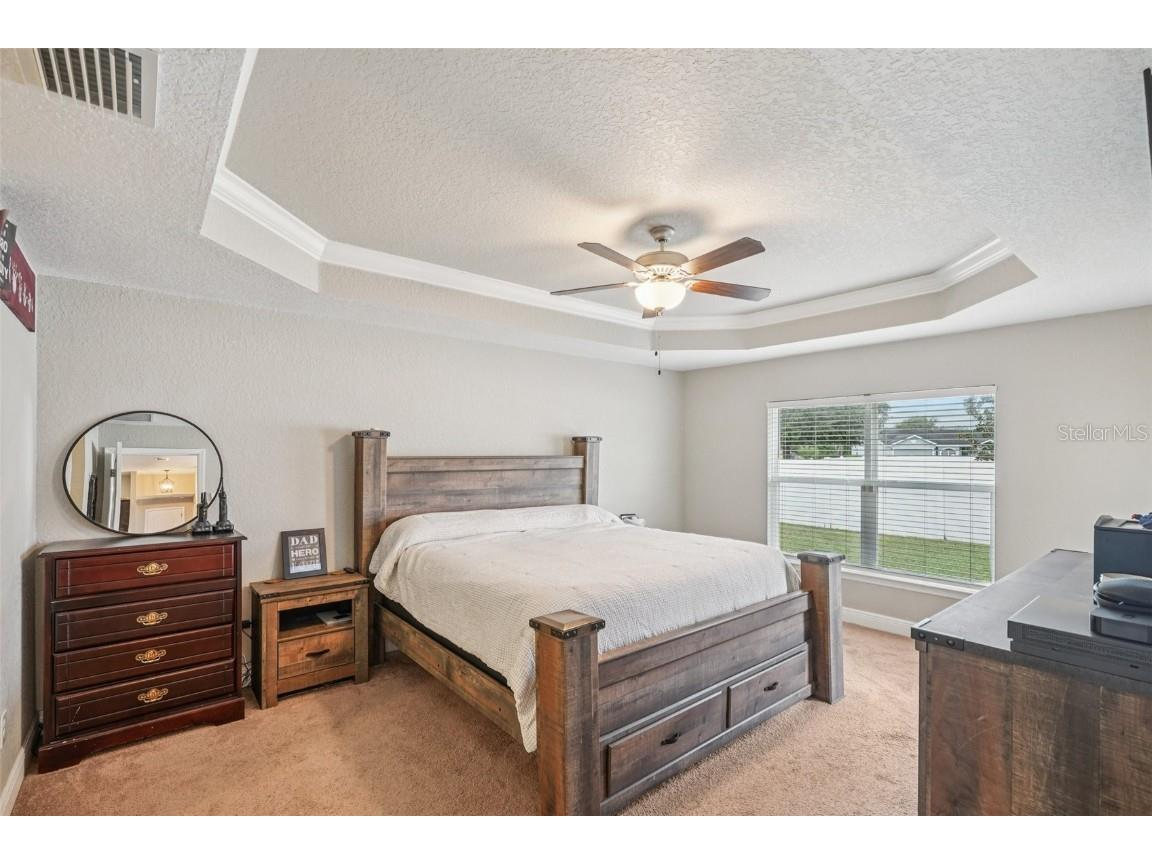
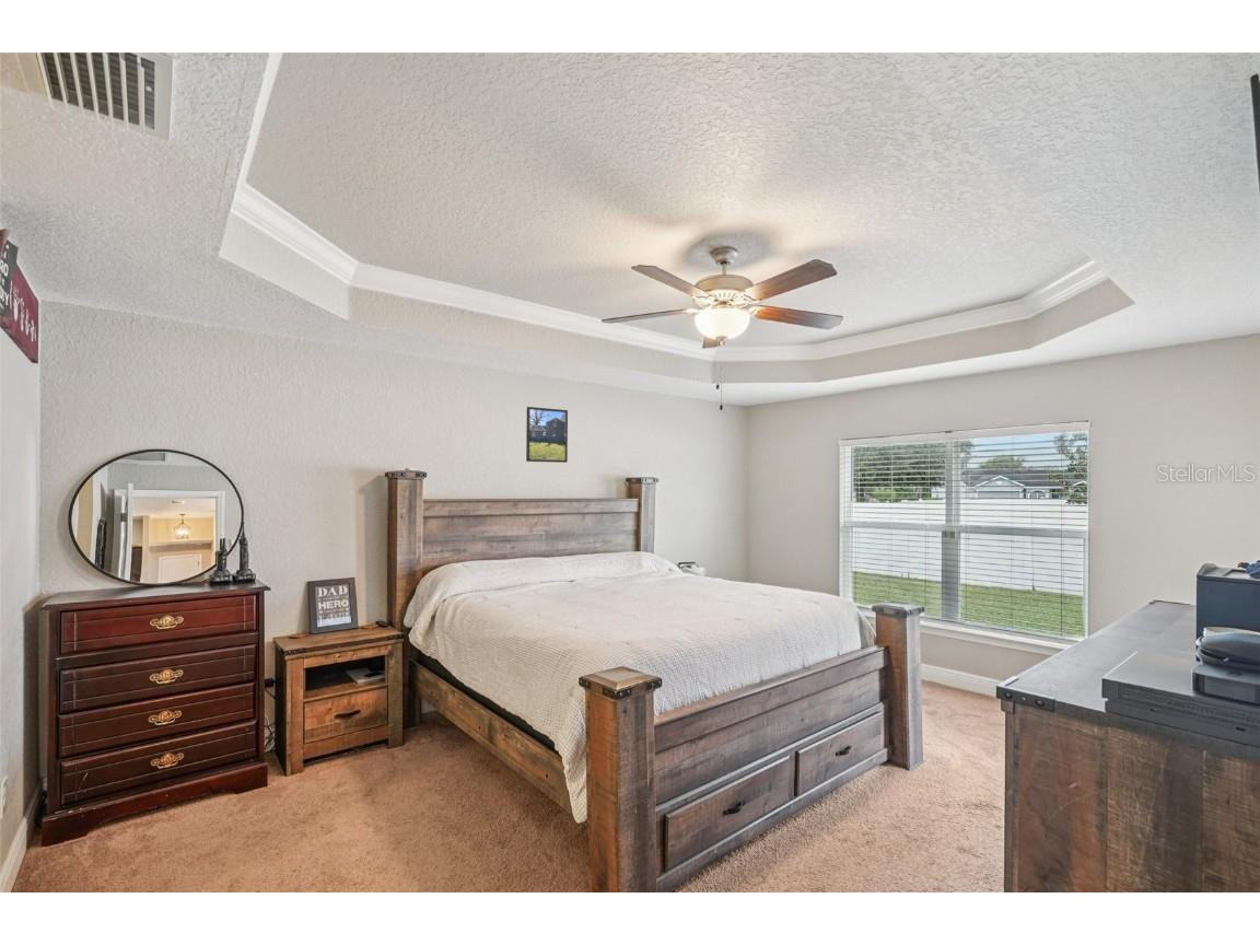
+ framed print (547, 434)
